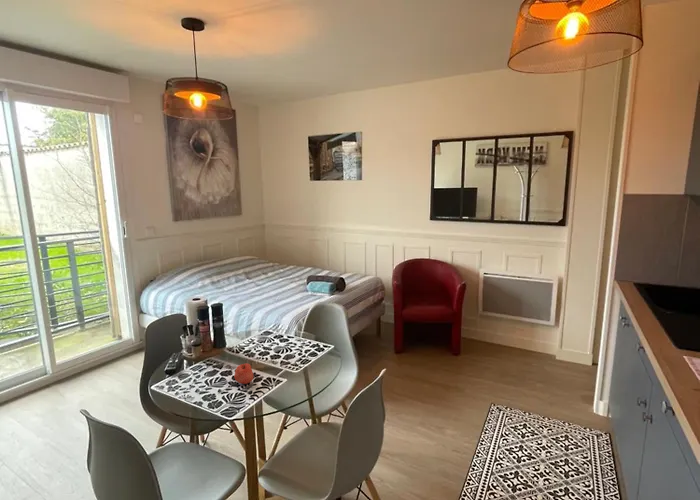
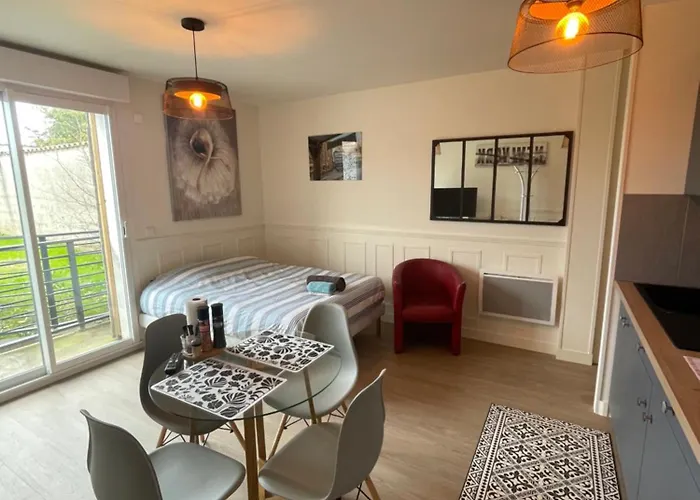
- apple (244, 373)
